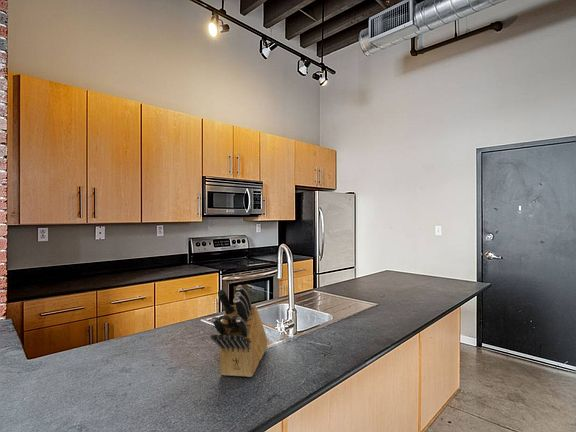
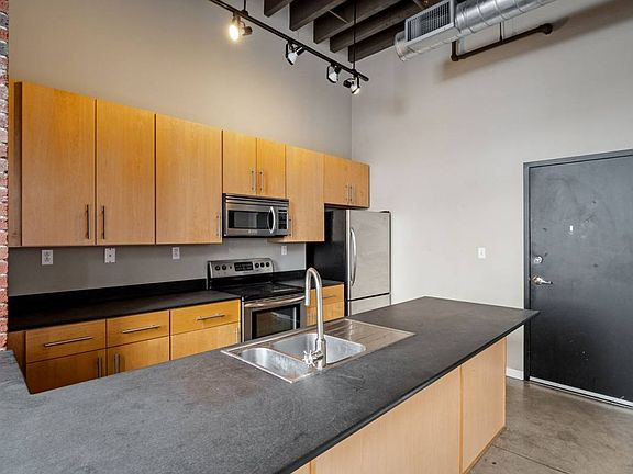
- knife block (242, 322)
